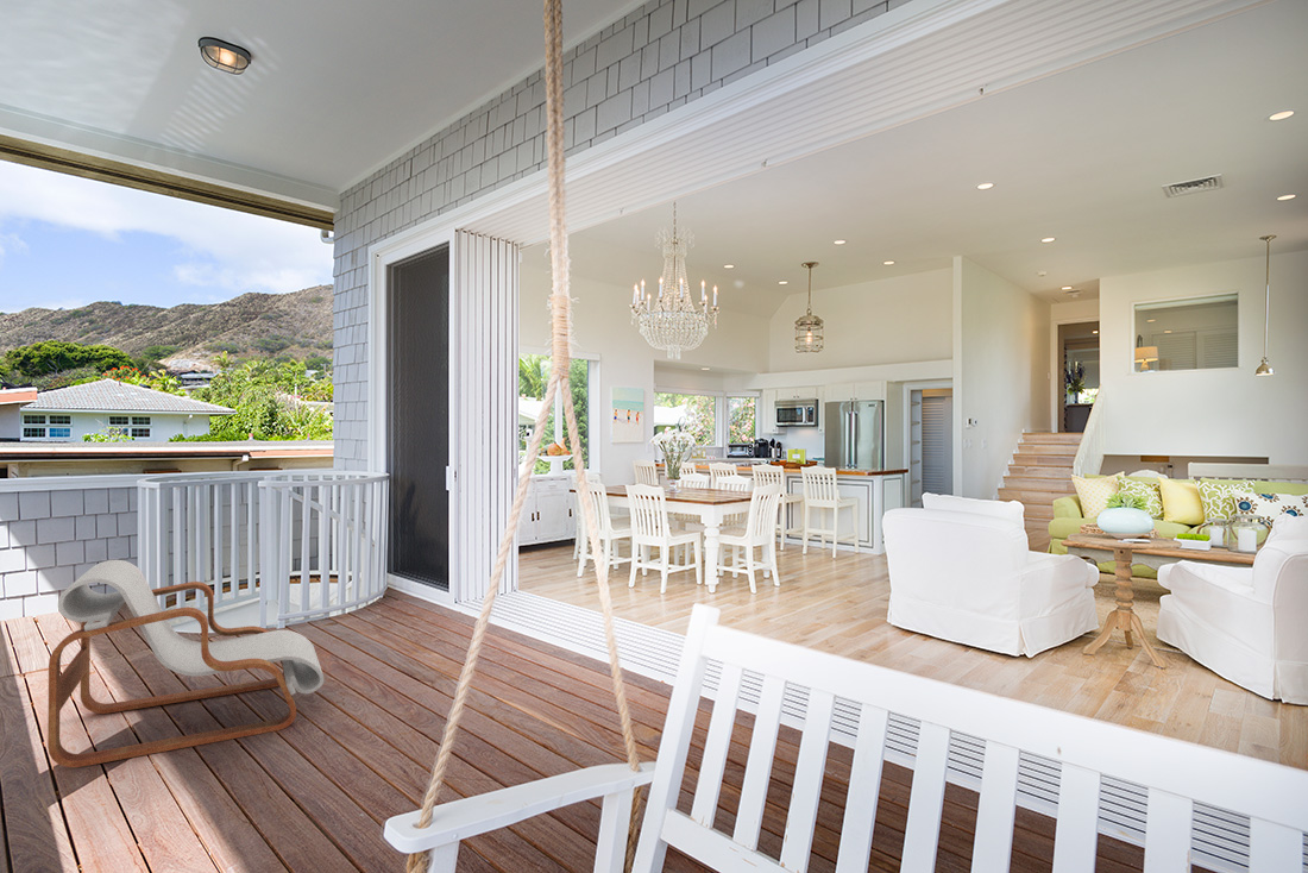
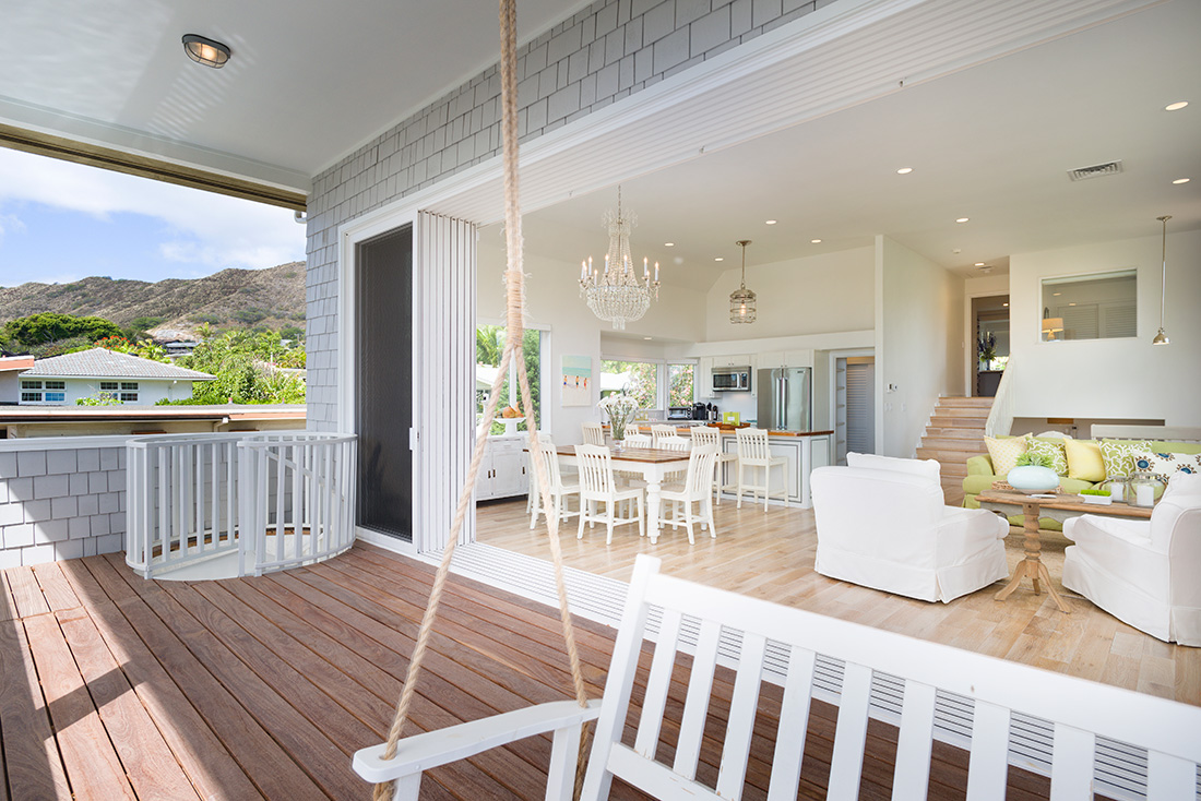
- lounge chair (202, 639)
